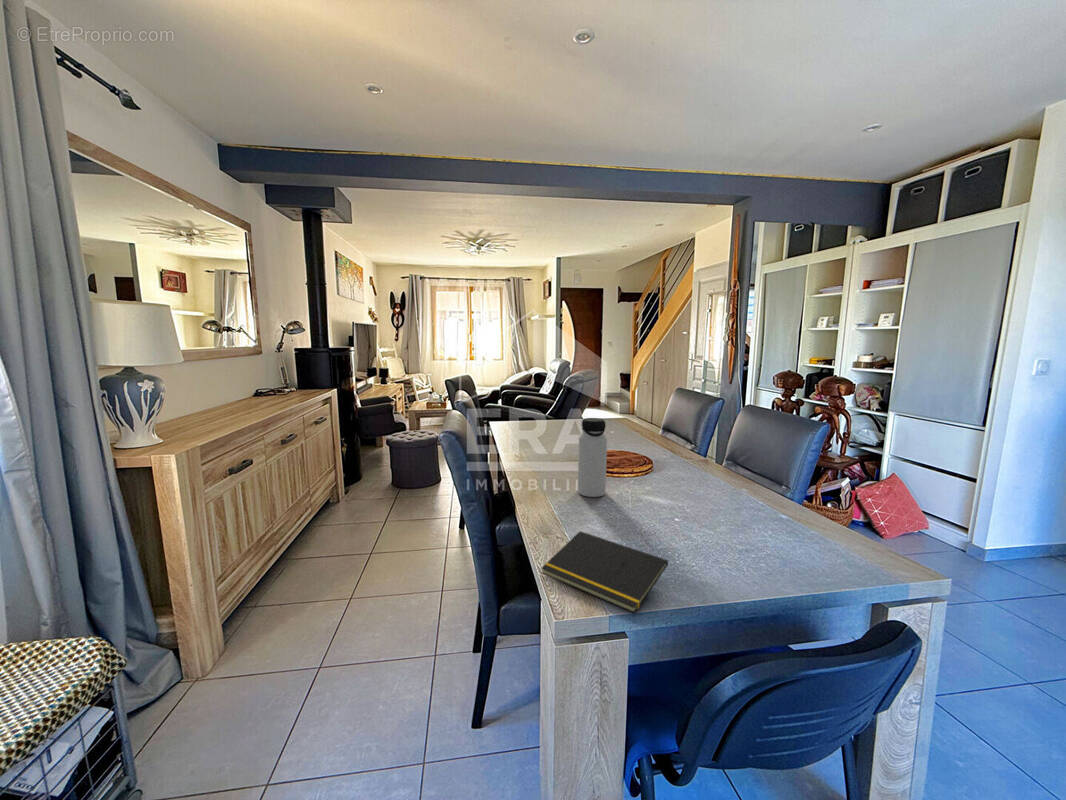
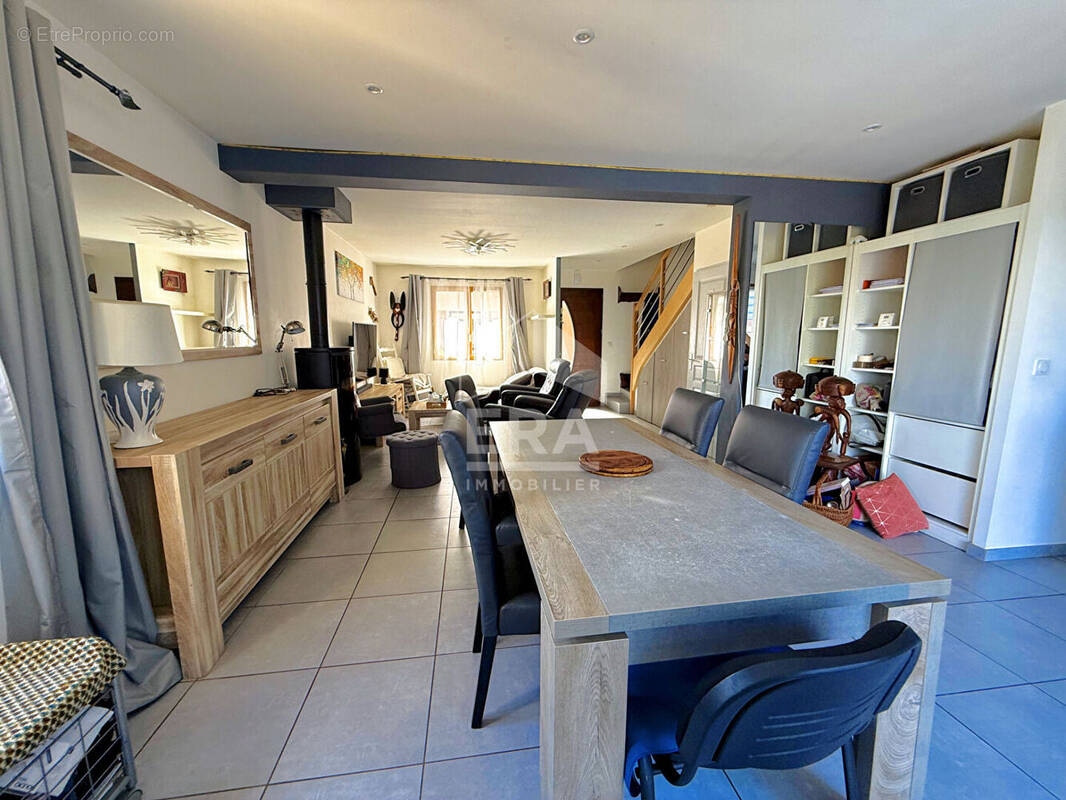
- notepad (603, 566)
- water bottle (592, 456)
